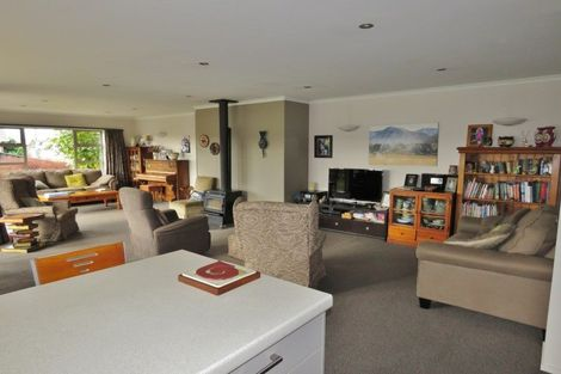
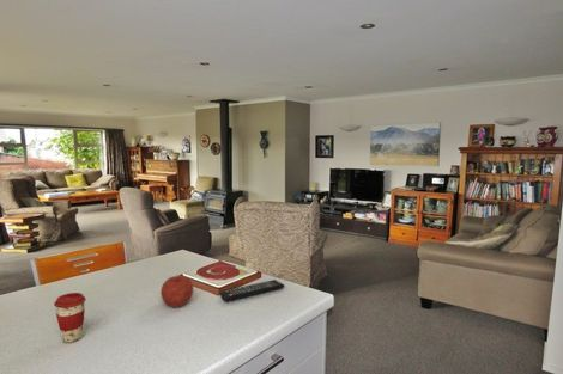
+ coffee cup (71, 317)
+ remote control (253, 289)
+ fruit (177, 288)
